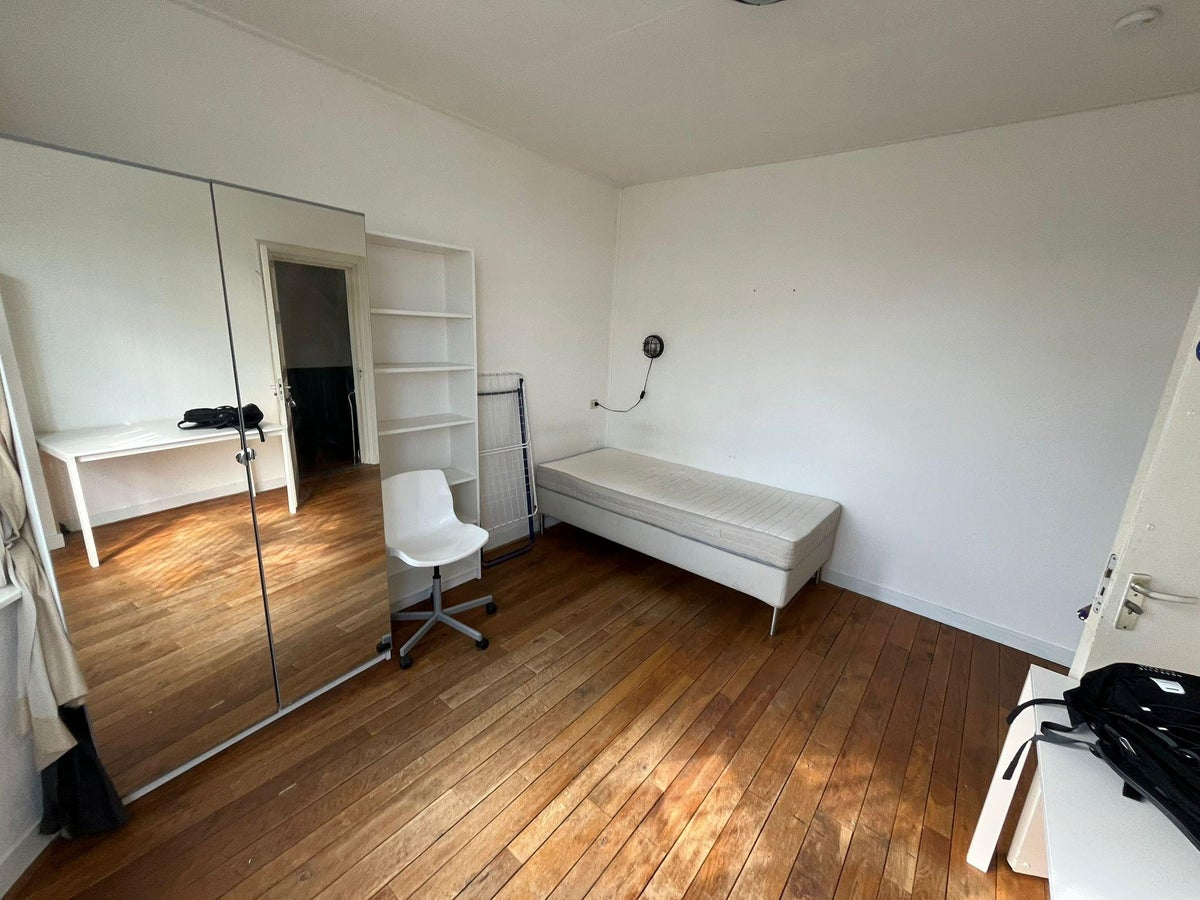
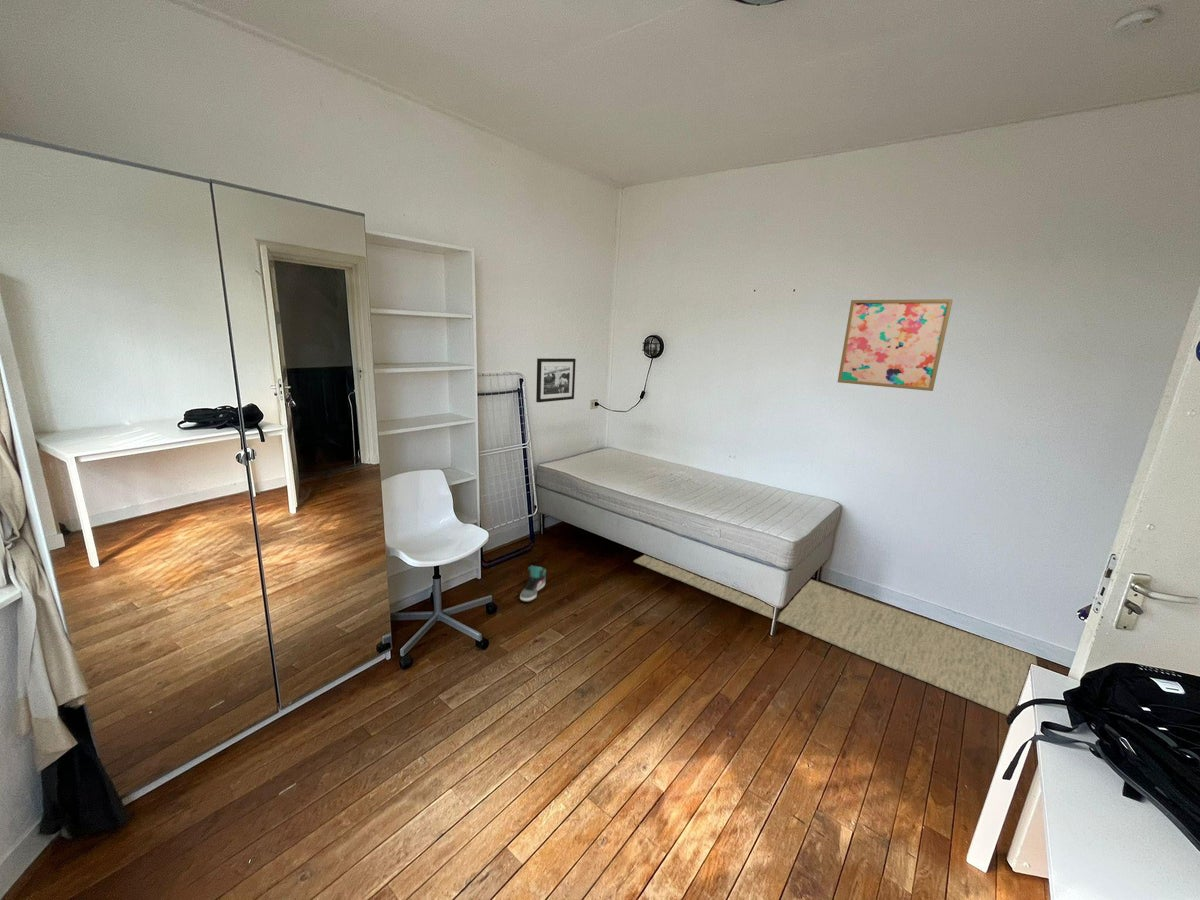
+ sneaker (533, 580)
+ rug (805, 602)
+ picture frame (556, 379)
+ wall art (891, 344)
